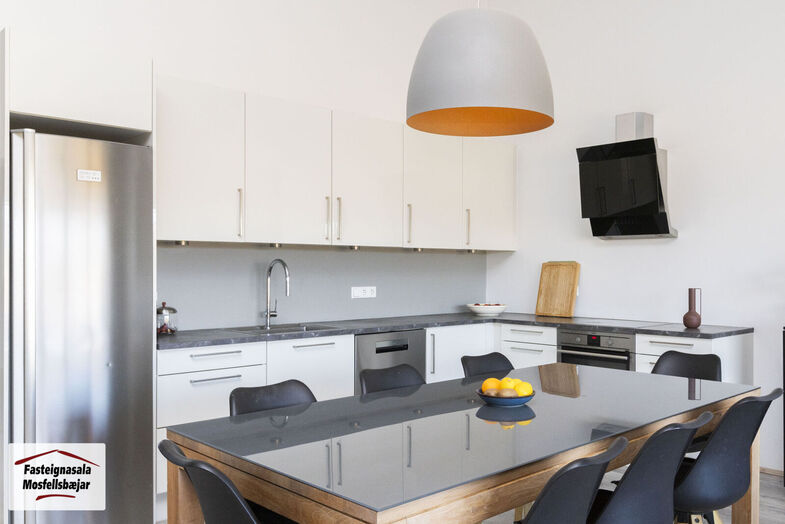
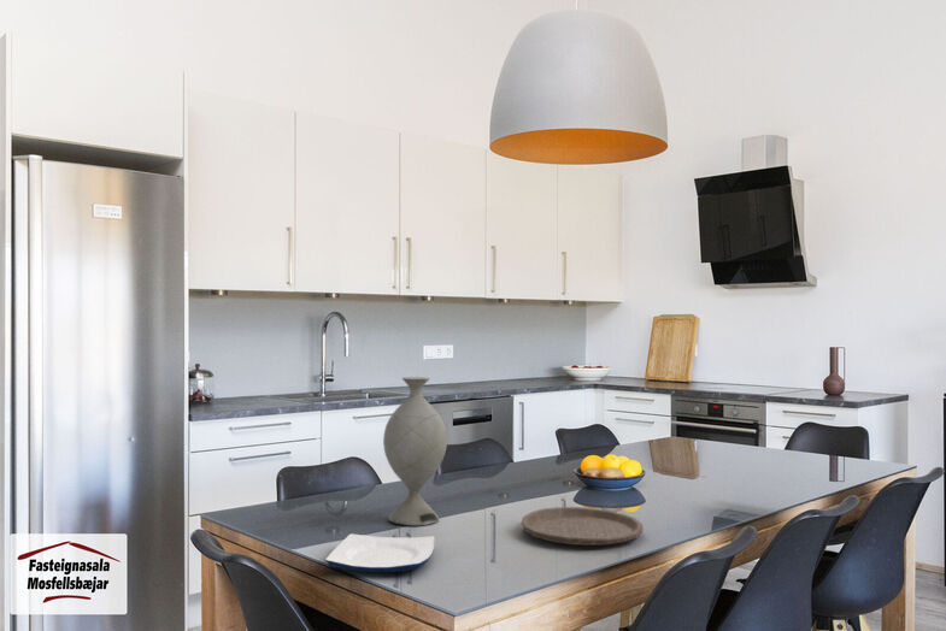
+ decorative vase (415, 448)
+ plate (581, 526)
+ plate (382, 554)
